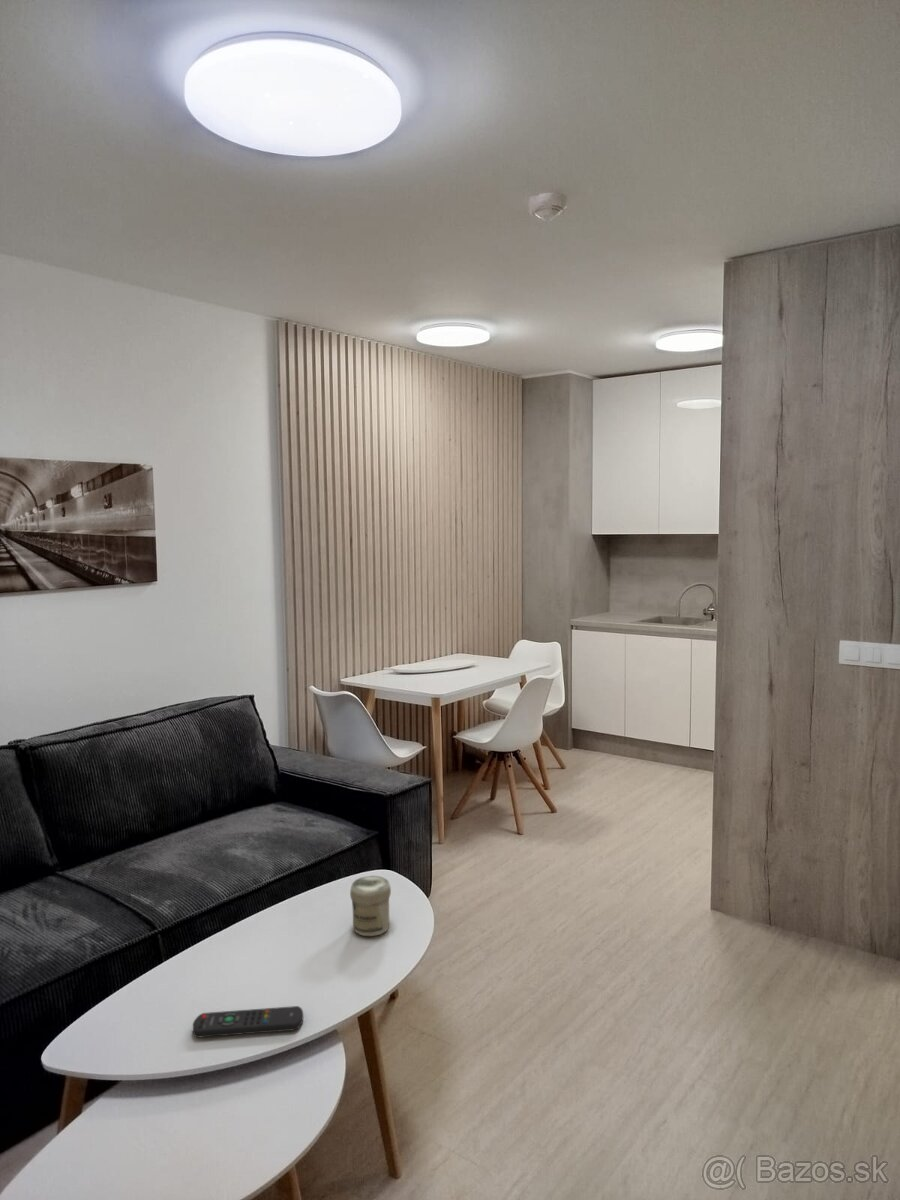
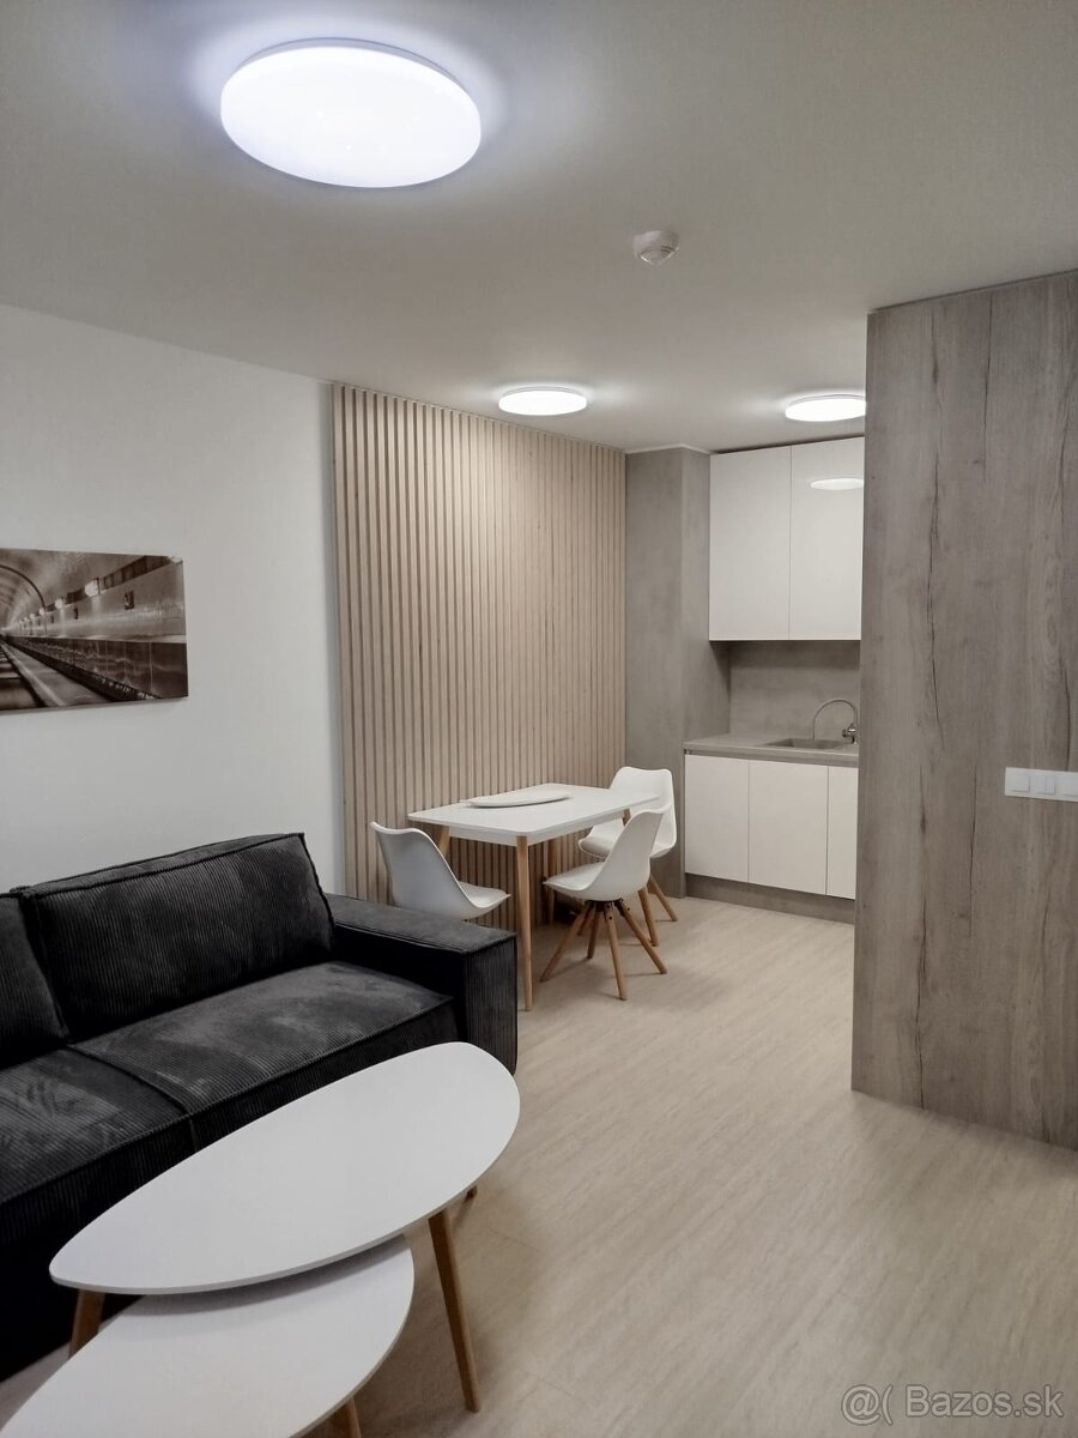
- remote control (248, 1021)
- jar (370, 905)
